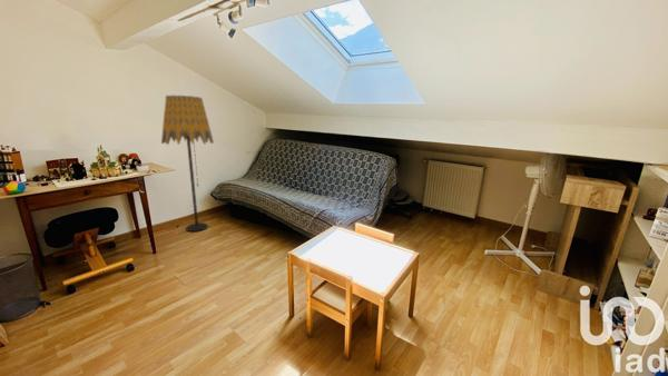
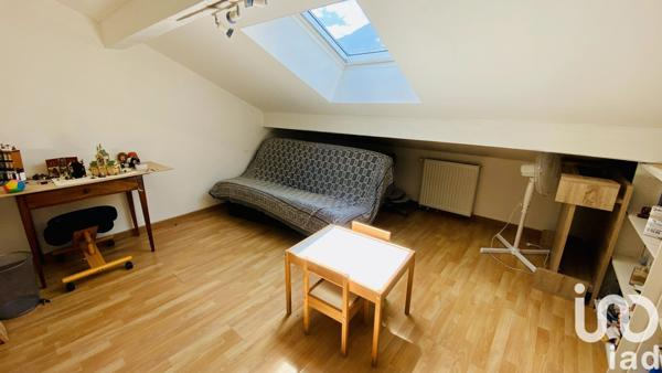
- floor lamp (190, 166)
